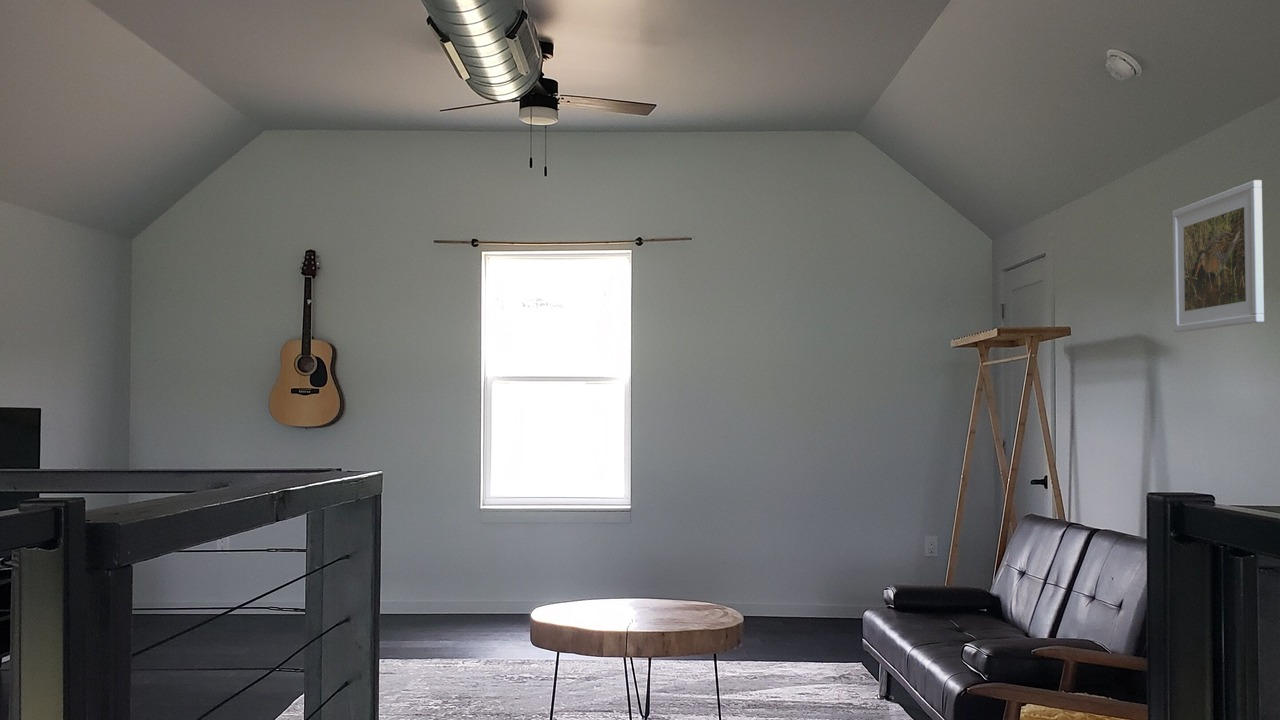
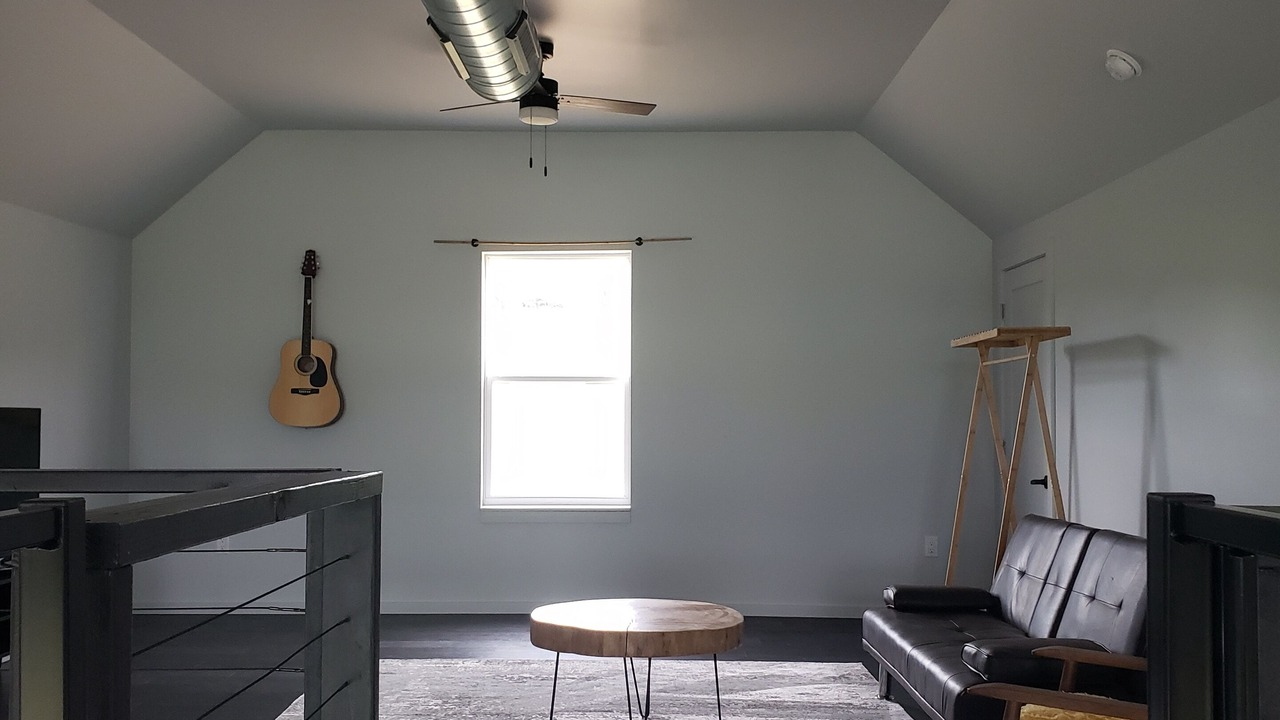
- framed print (1214, 261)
